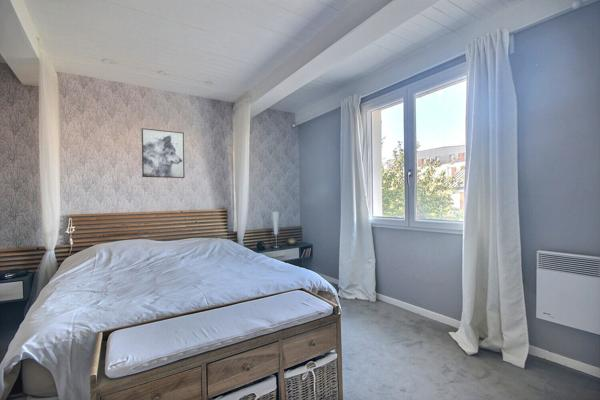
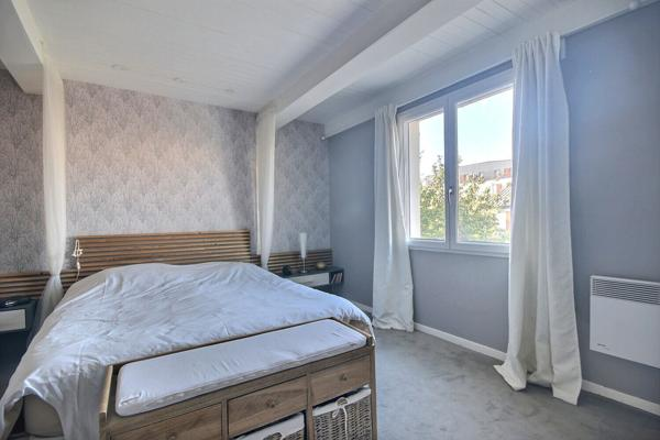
- wall art (163, 154)
